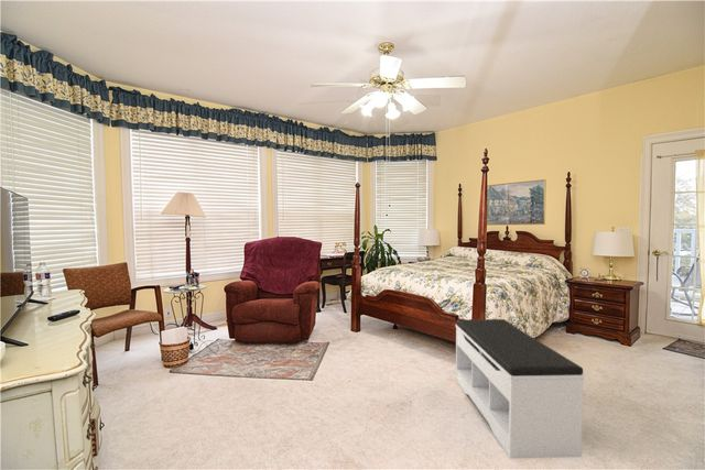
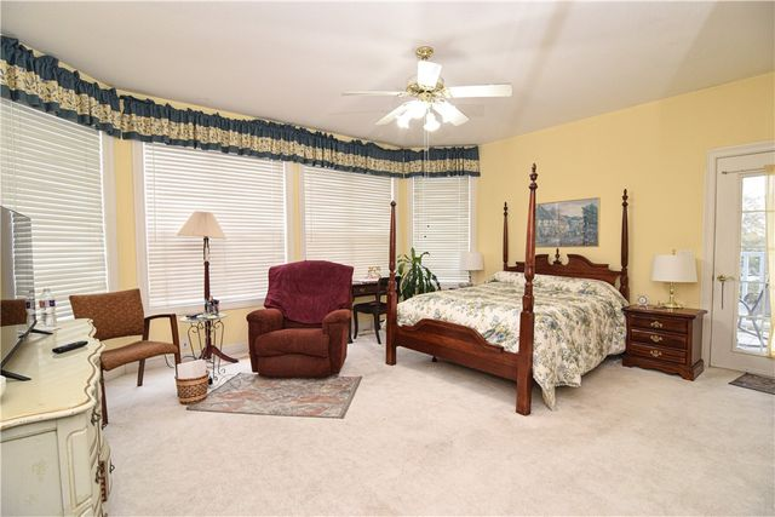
- bench (507, 374)
